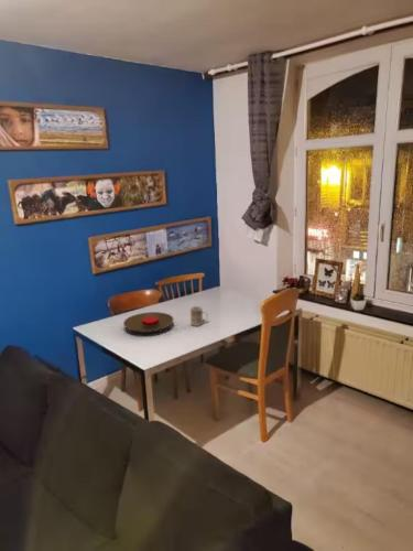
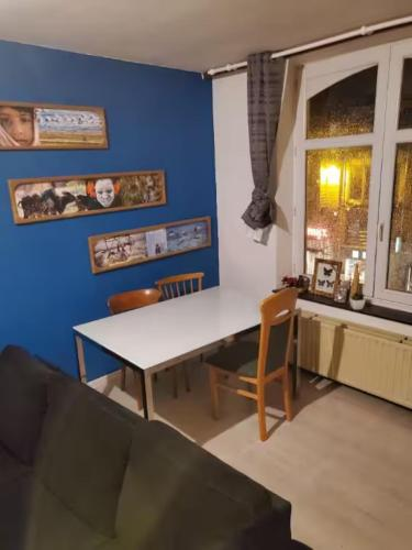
- plate (149, 323)
- mug (198, 315)
